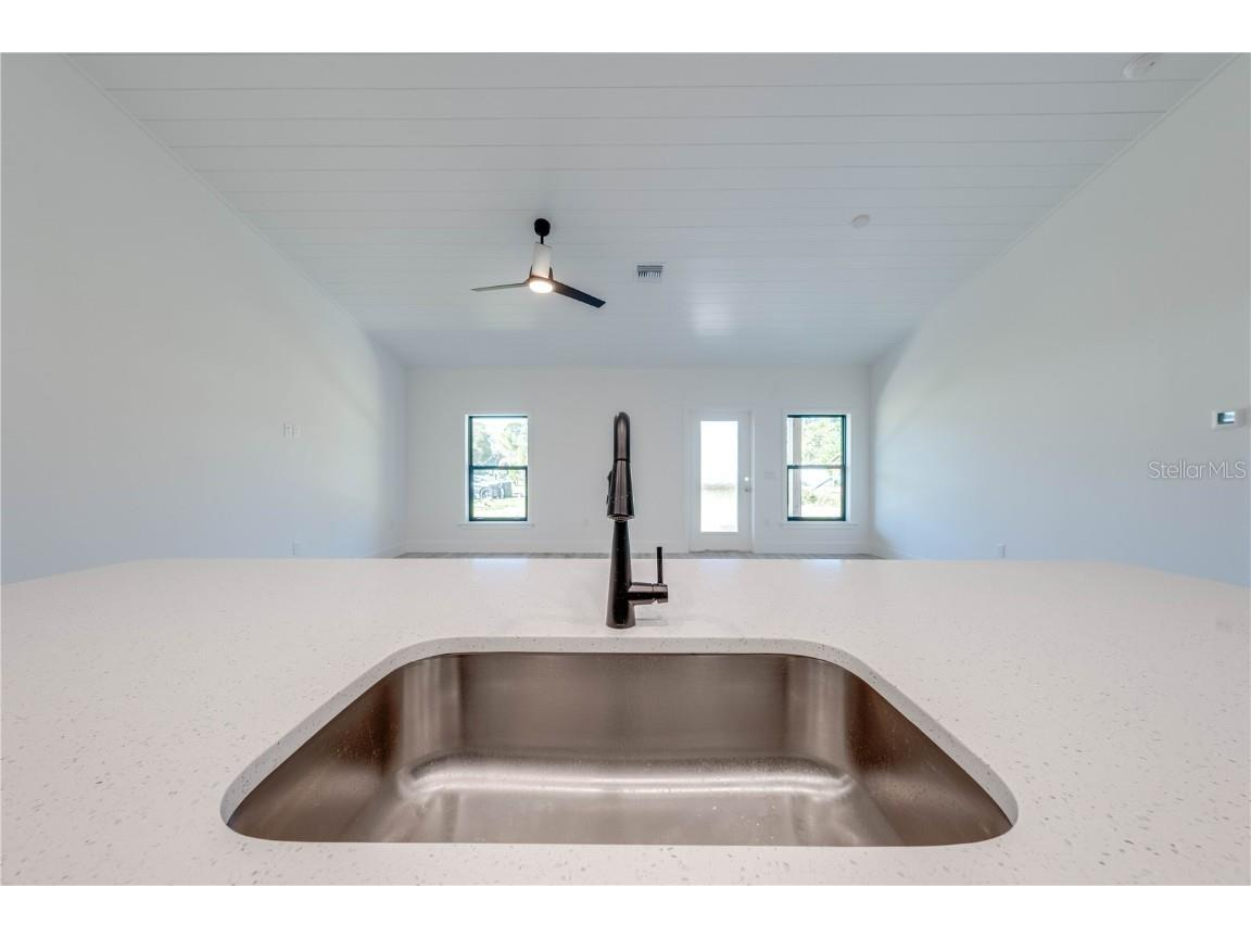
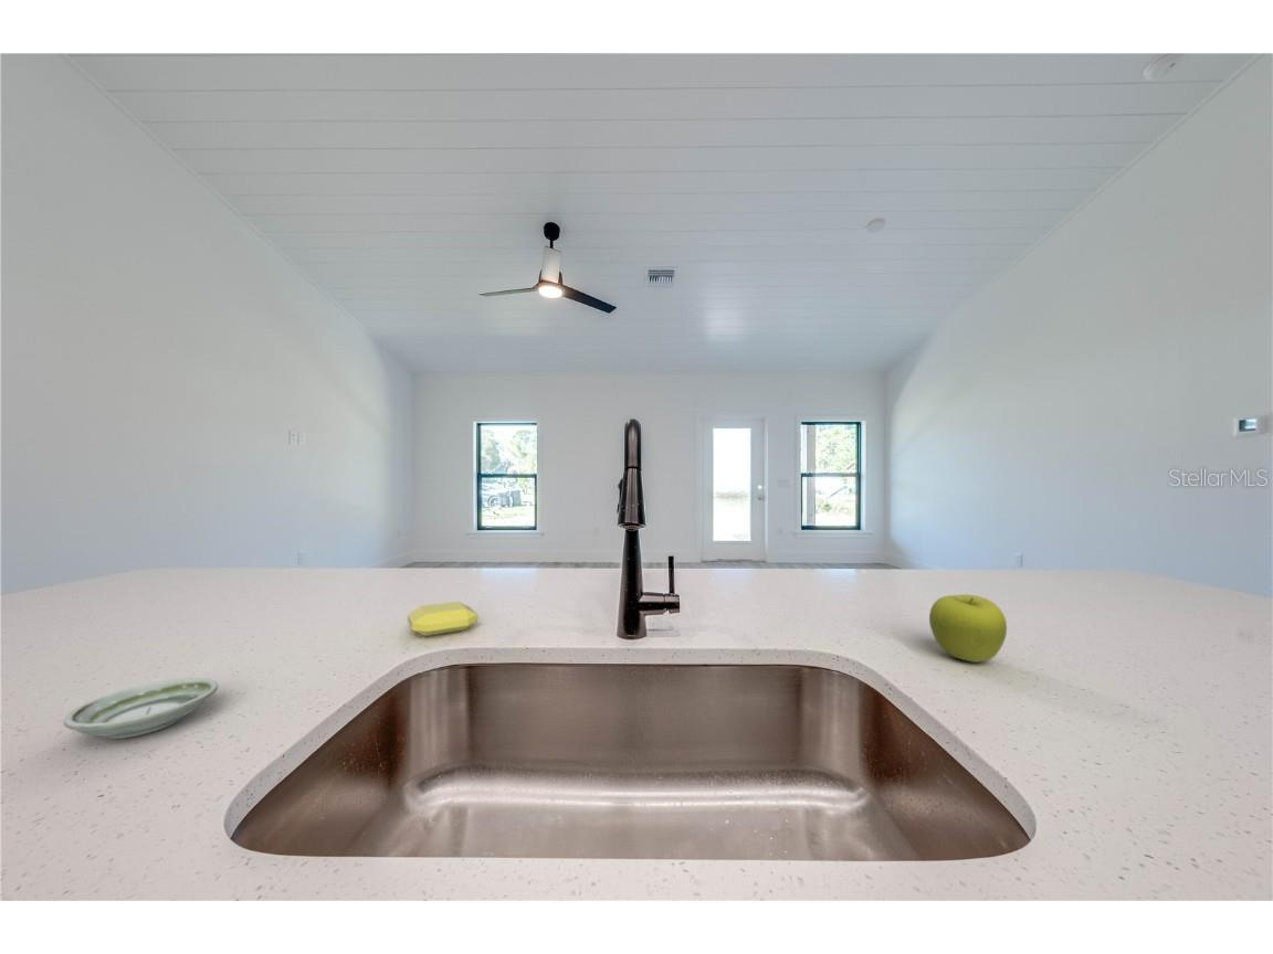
+ saucer (146, 710)
+ soap bar (442, 617)
+ fruit (967, 626)
